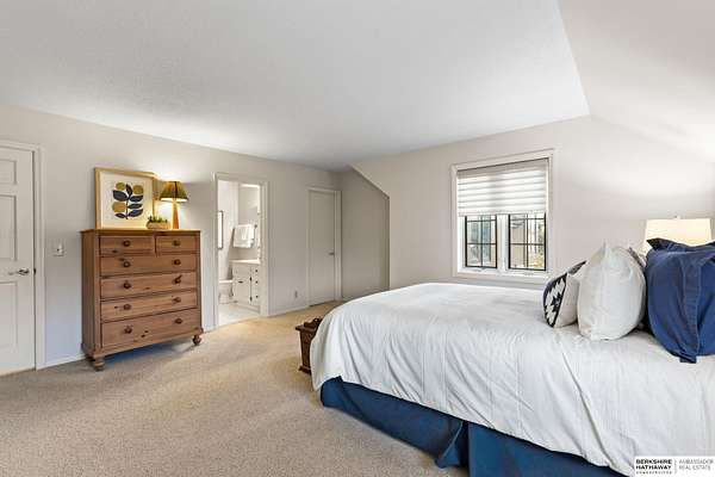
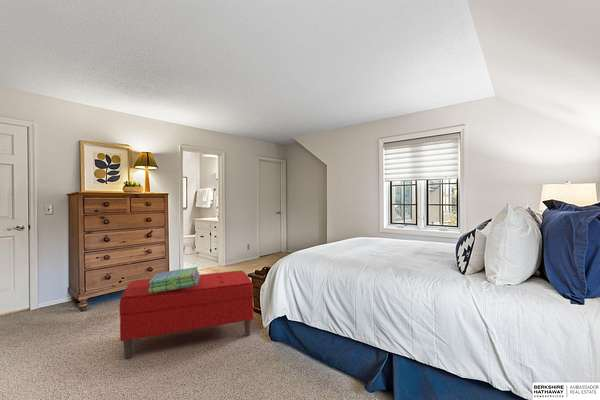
+ bench (191, 308)
+ stack of books (176, 281)
